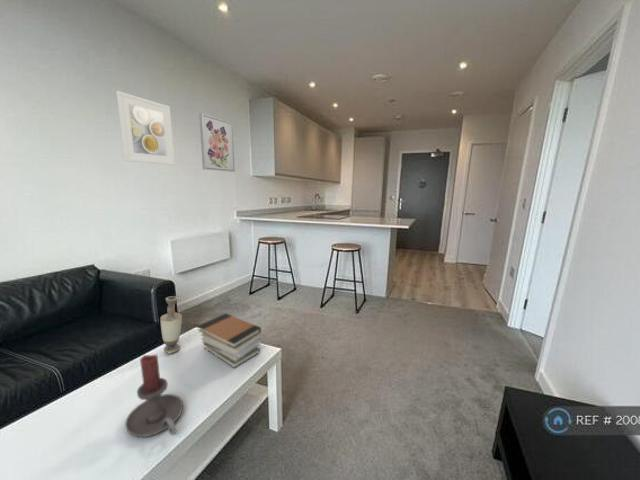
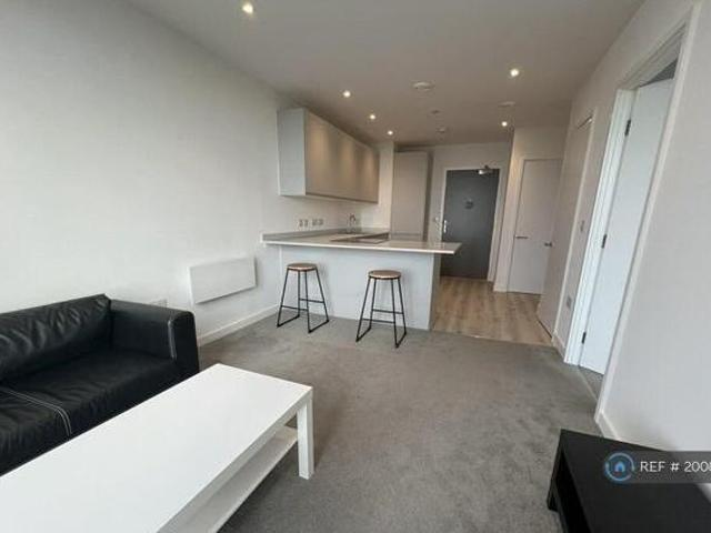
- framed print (148, 131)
- vase (171, 324)
- book stack (230, 338)
- wall art (218, 145)
- candle holder (155, 391)
